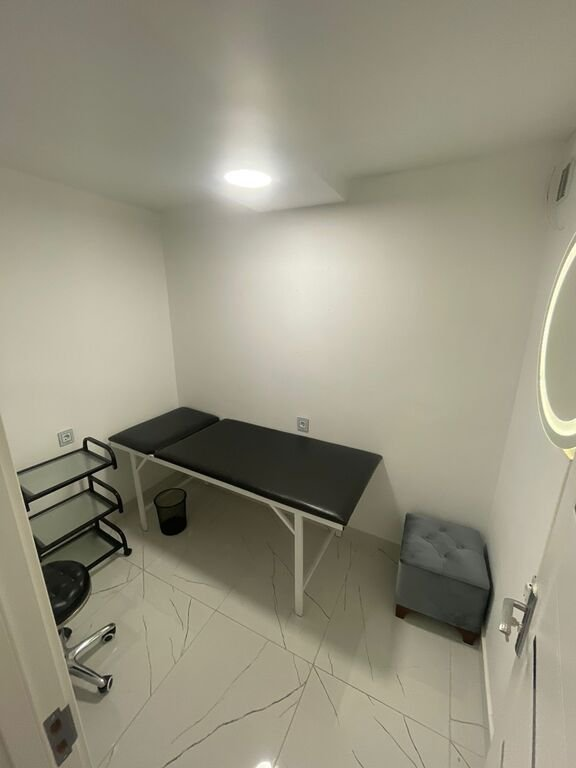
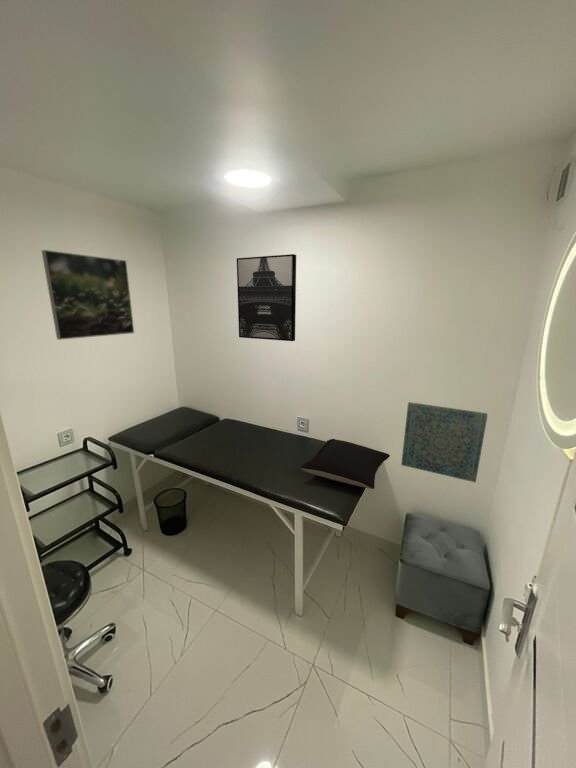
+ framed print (94, 297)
+ wall art (441, 441)
+ pillow (347, 461)
+ wall art (265, 299)
